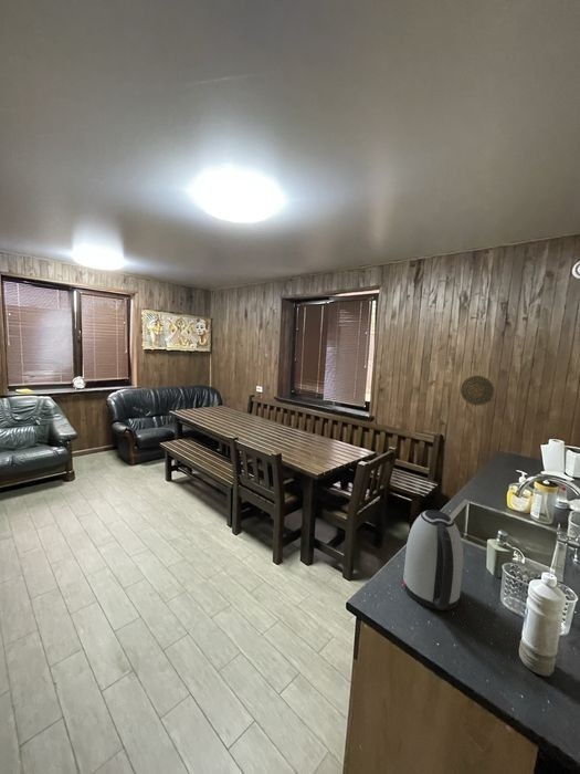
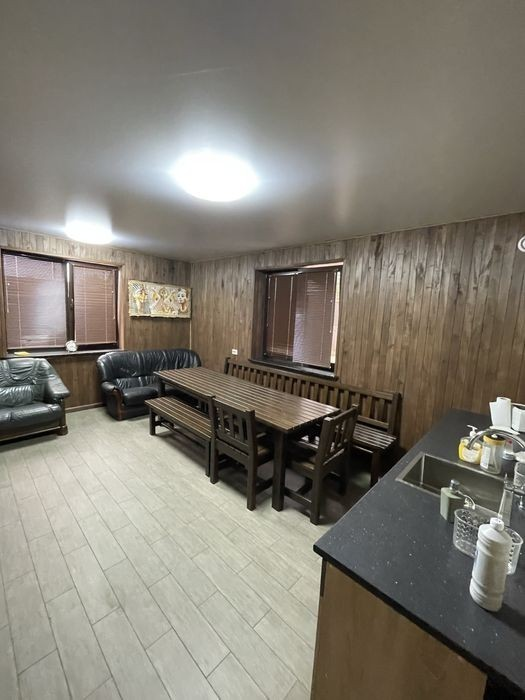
- decorative plate (476, 390)
- kettle (436, 558)
